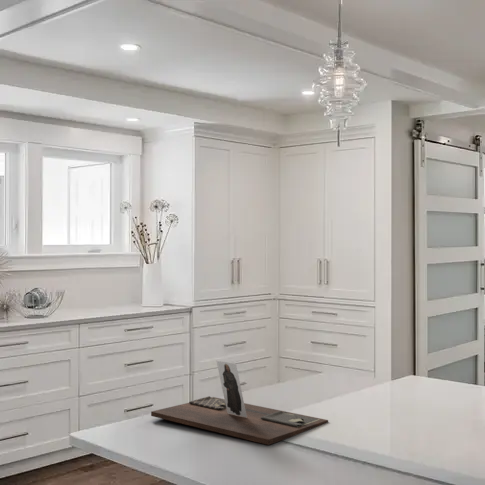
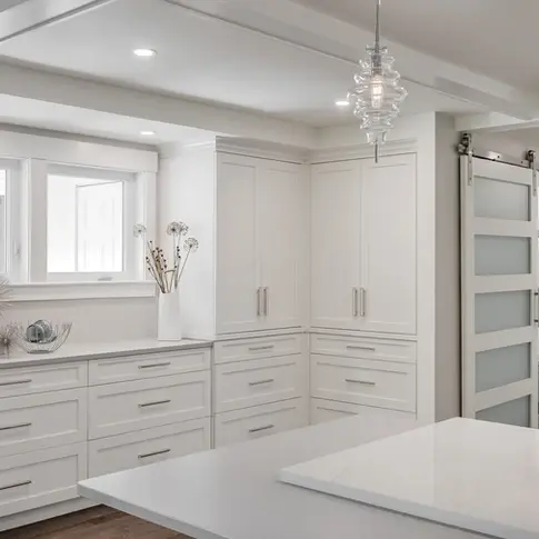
- decorative tray (237, 390)
